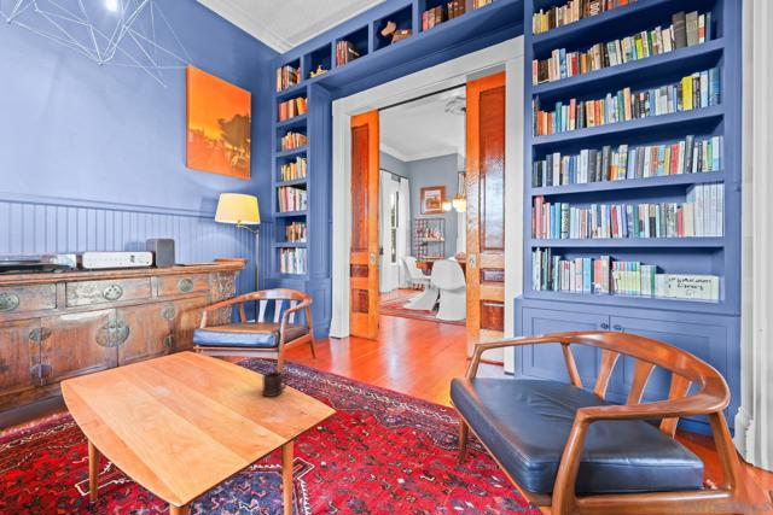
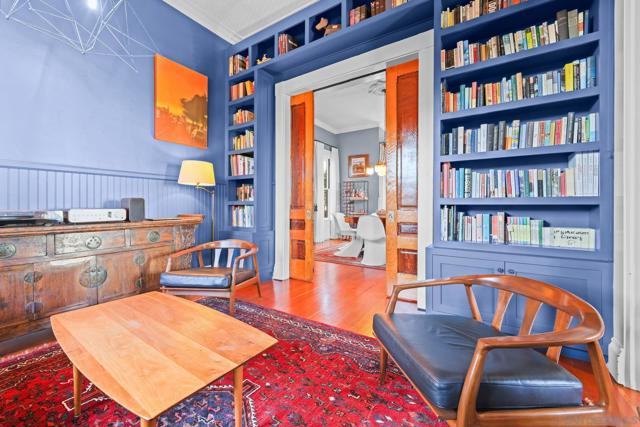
- mug (275, 382)
